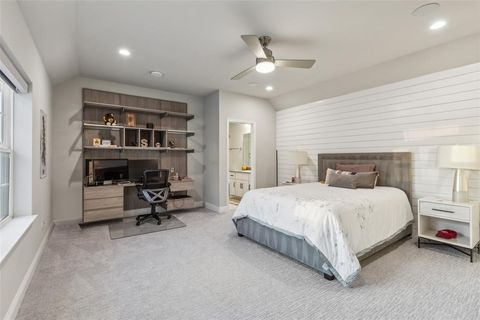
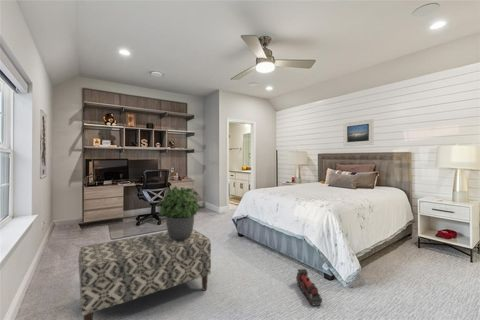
+ toy train (308, 285)
+ potted plant (179, 210)
+ bench (148, 269)
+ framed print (357, 133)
